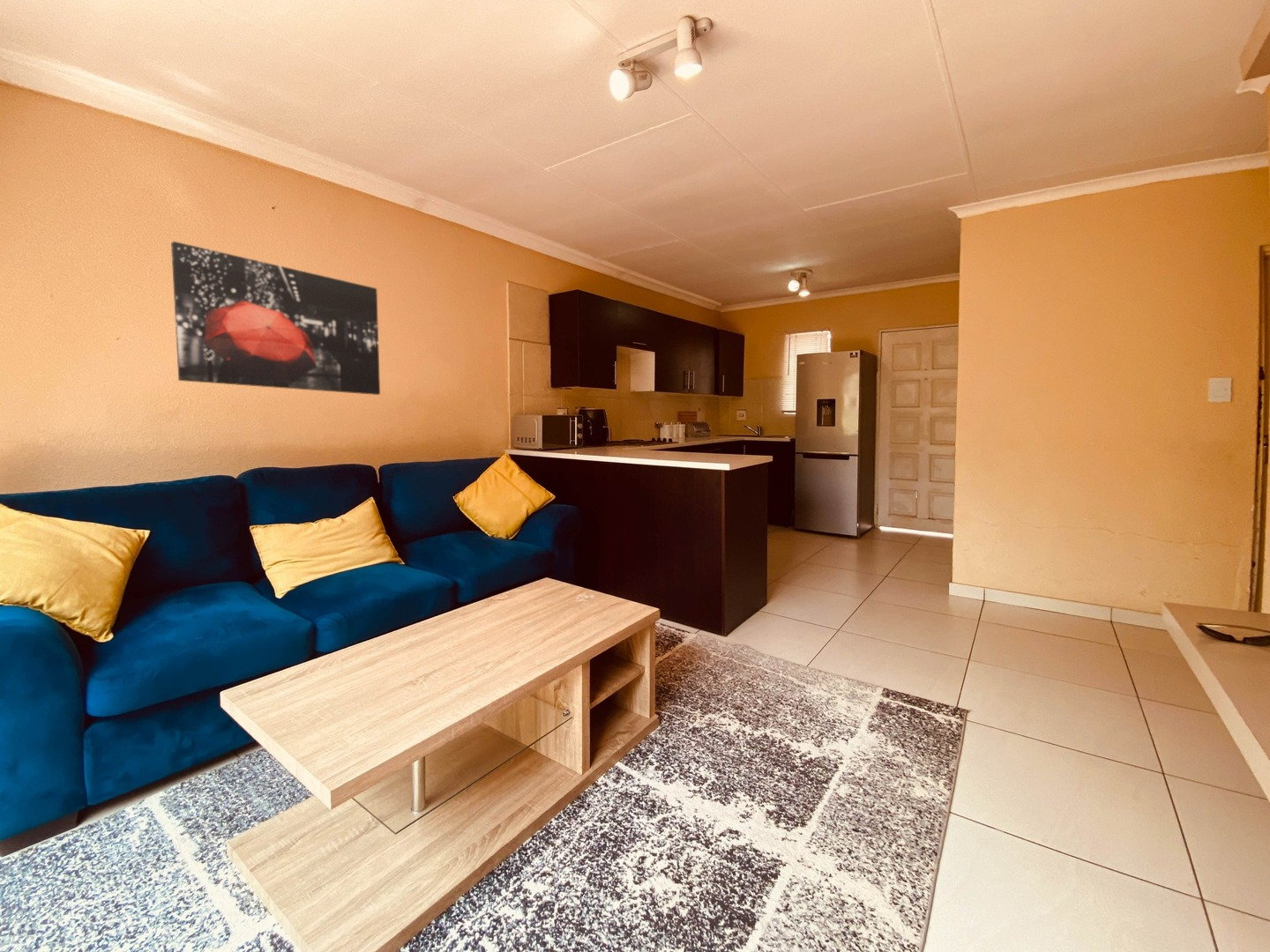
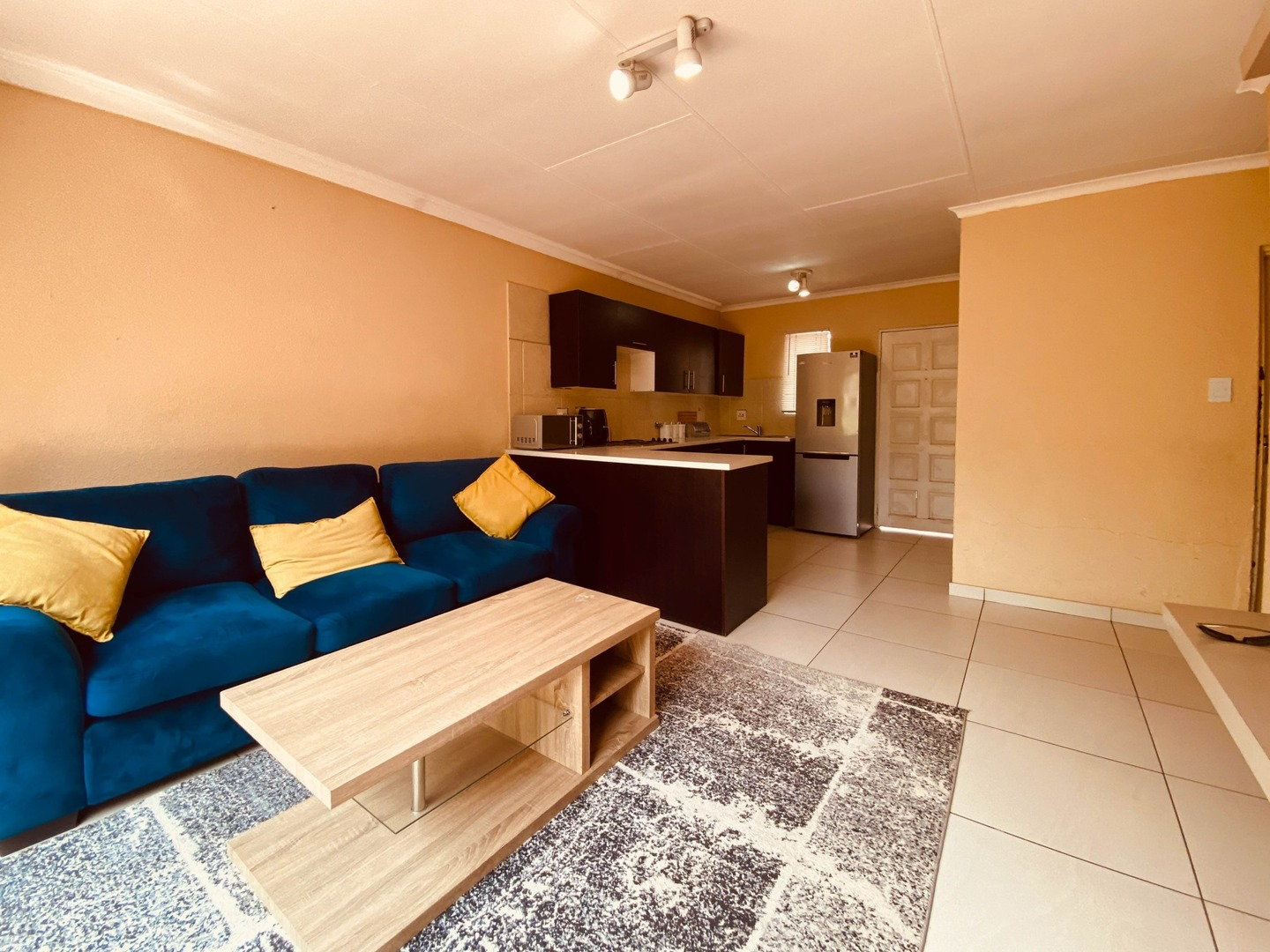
- wall art (289, 329)
